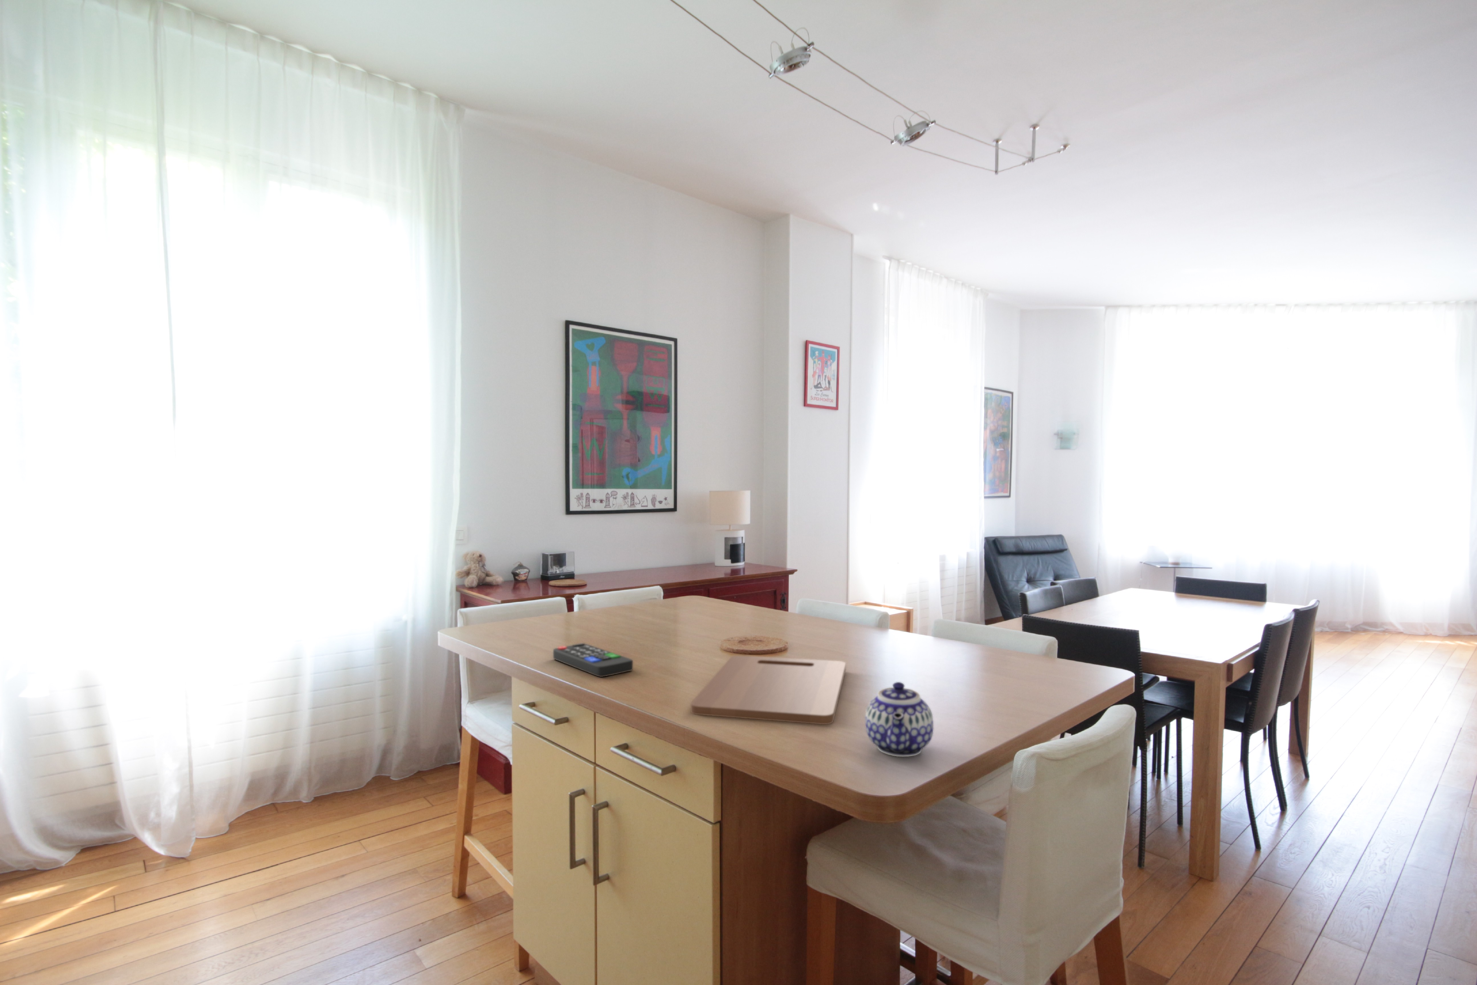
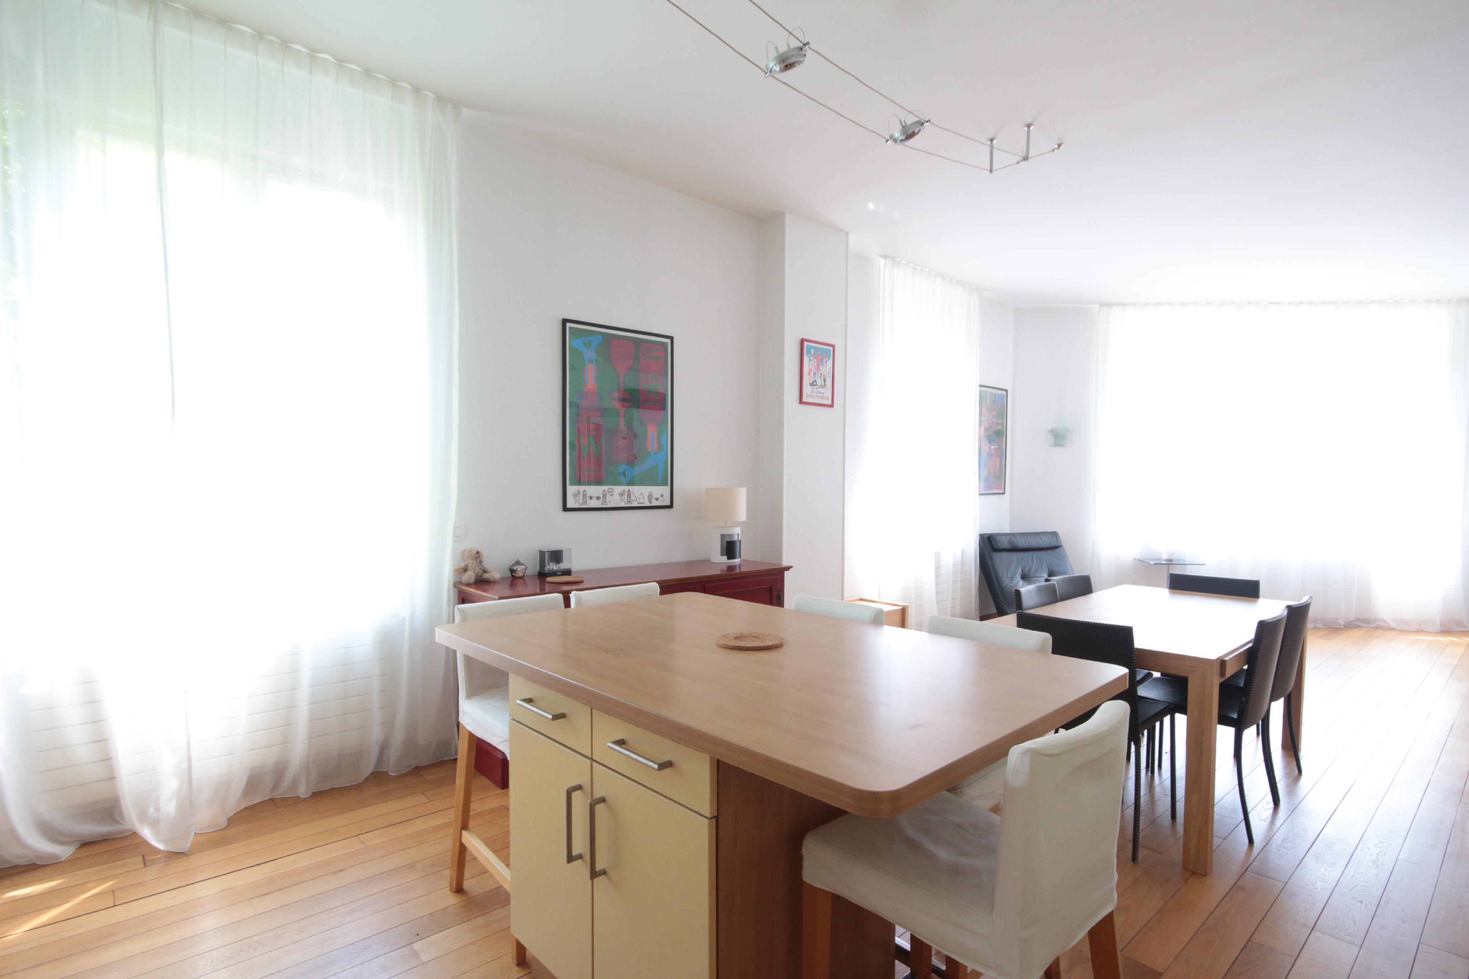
- remote control (591, 658)
- cutting board (775, 685)
- teapot (899, 716)
